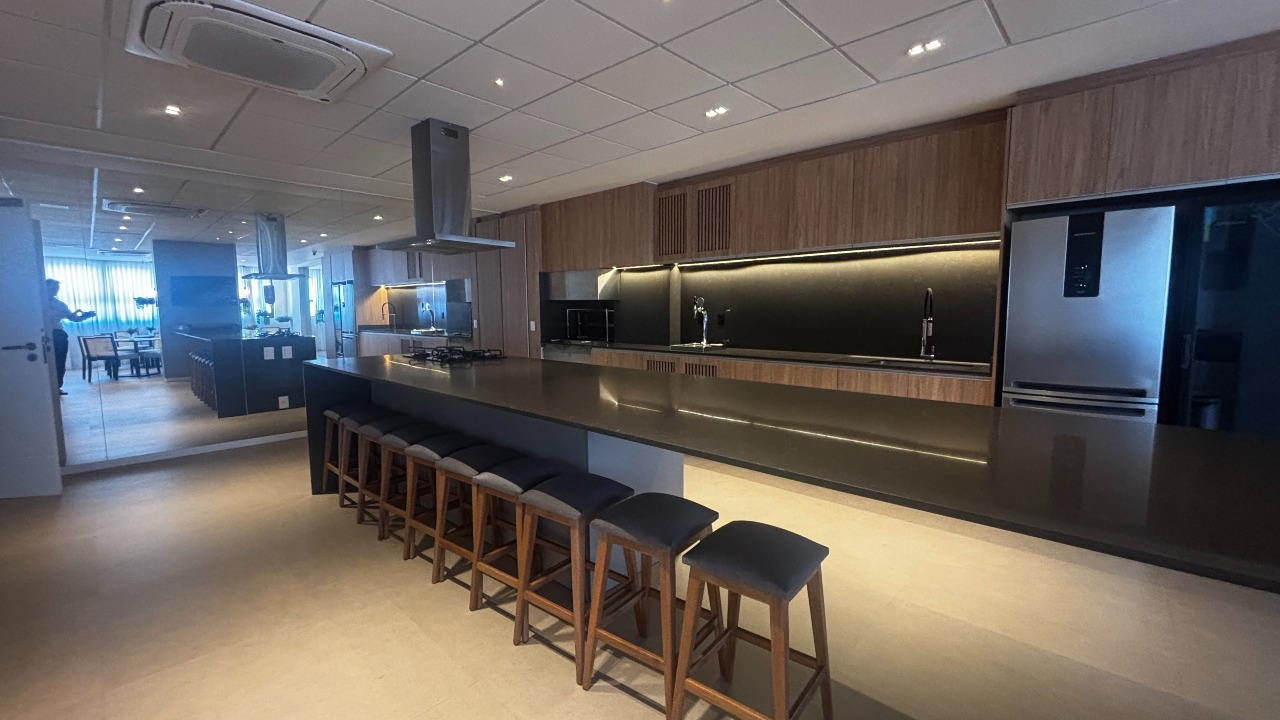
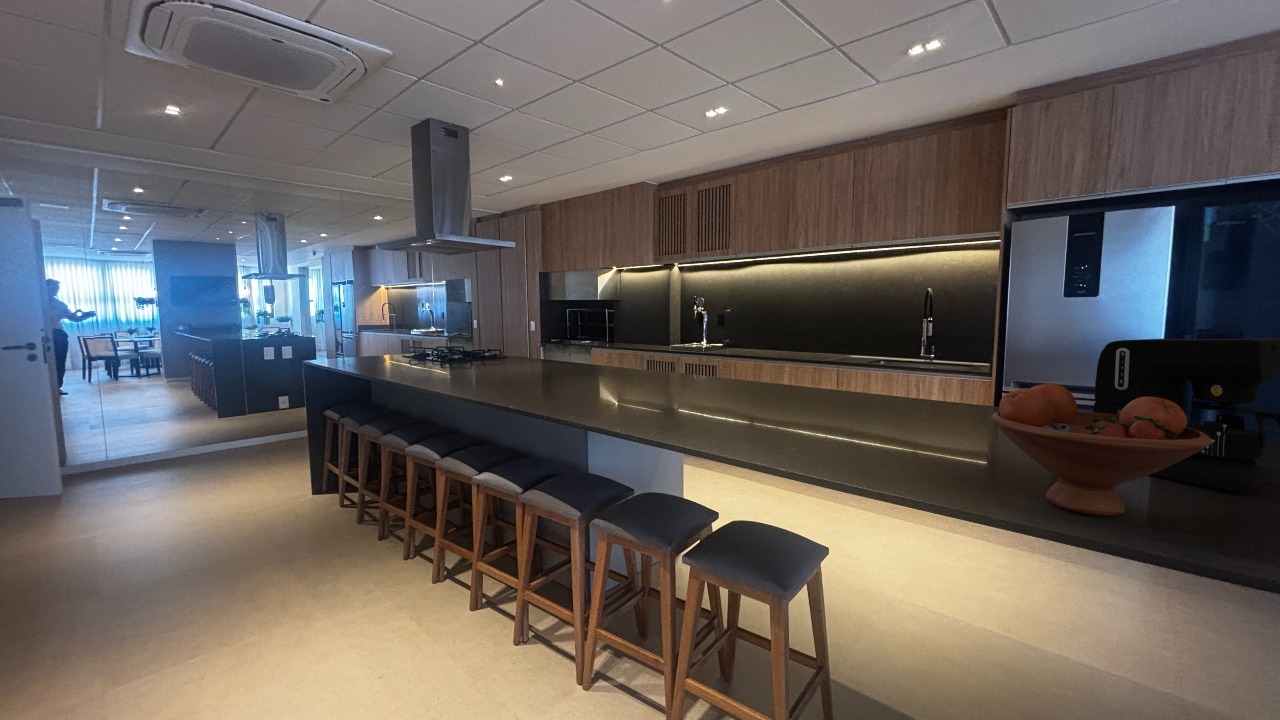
+ fruit bowl (1087, 448)
+ coffee maker (1194, 406)
